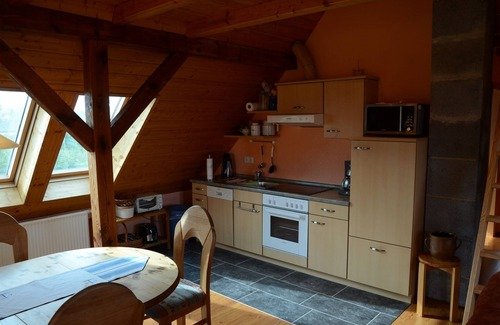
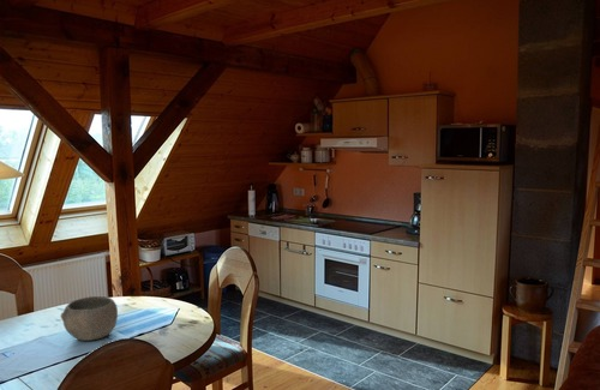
+ bowl (90, 319)
